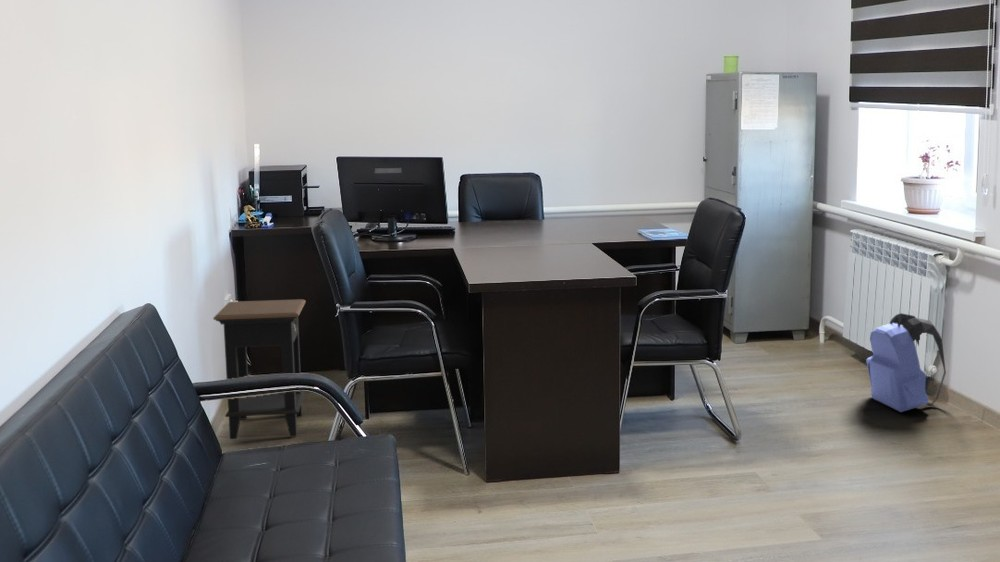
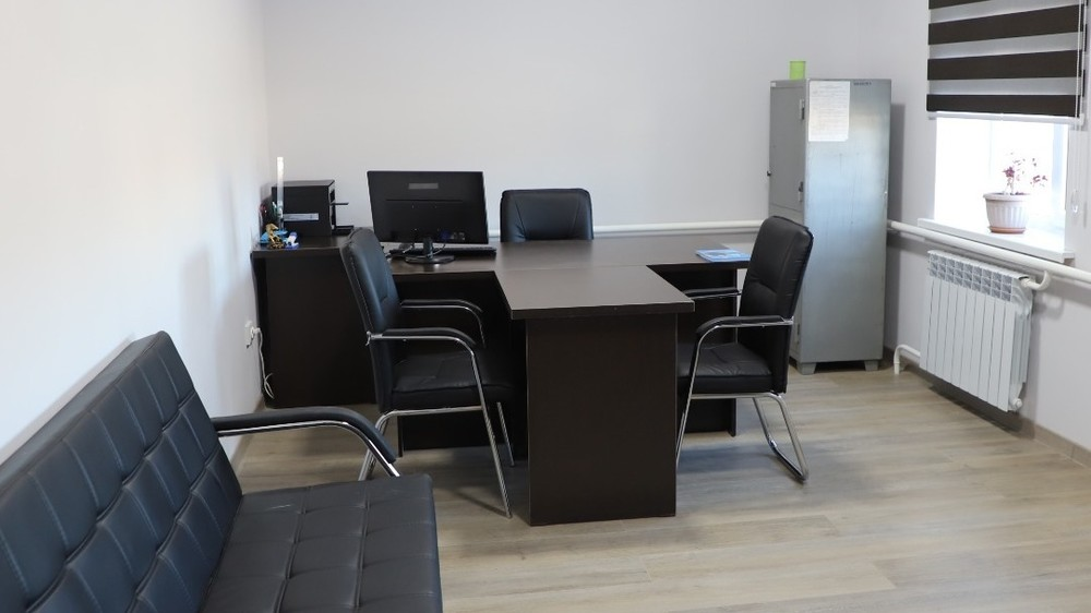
- backpack (909, 359)
- side table (247, 367)
